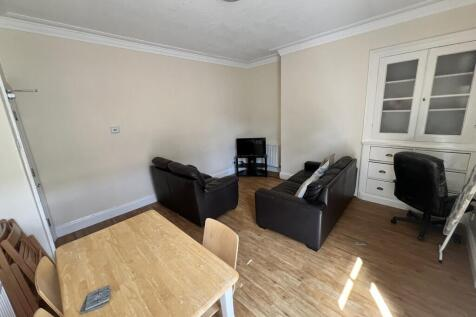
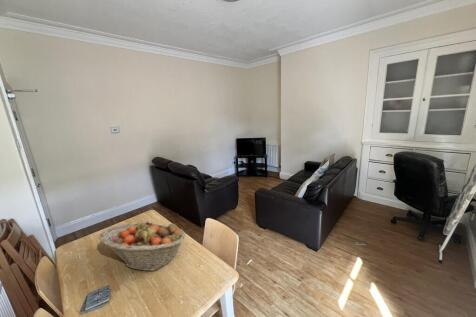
+ fruit basket (145, 239)
